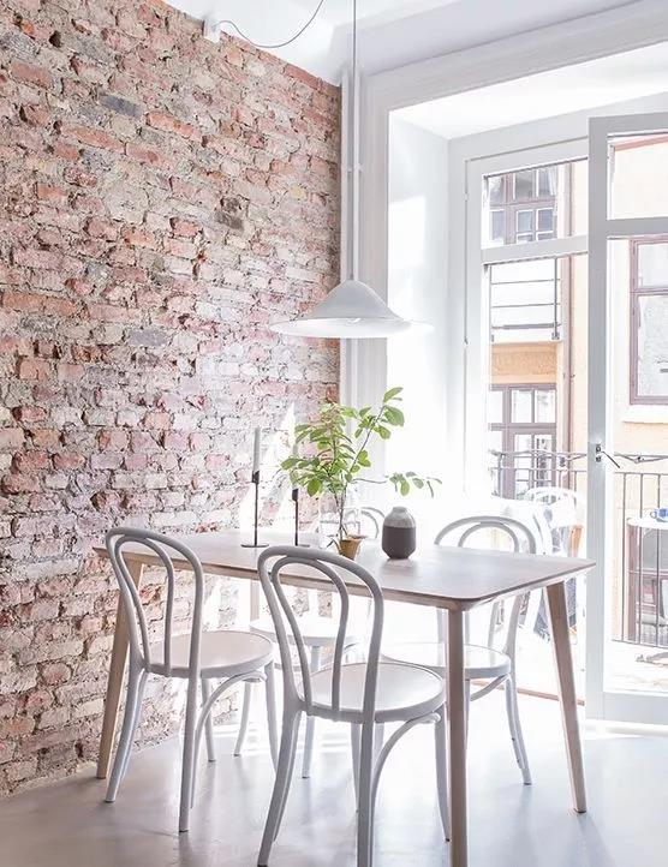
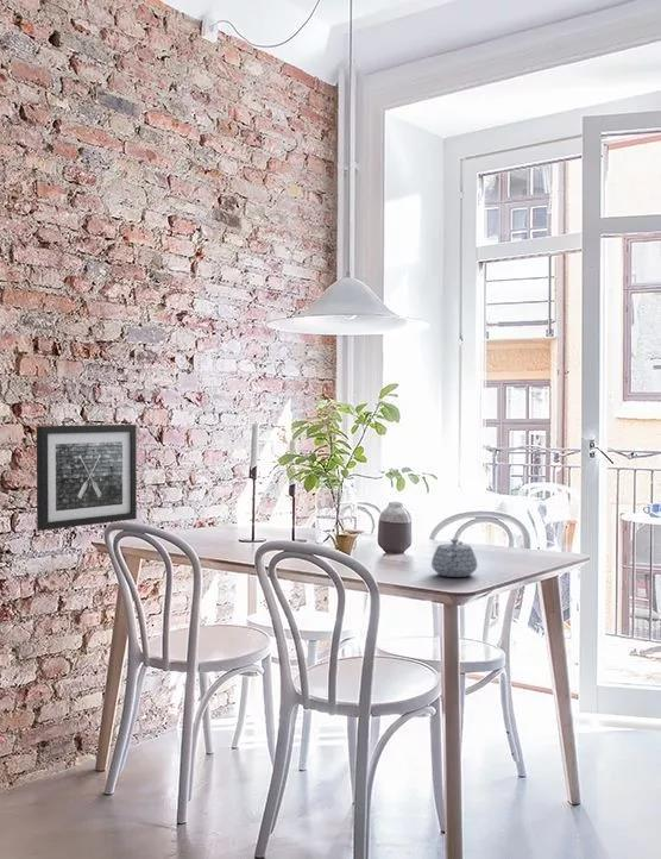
+ wall art (88, 475)
+ teapot (454, 556)
